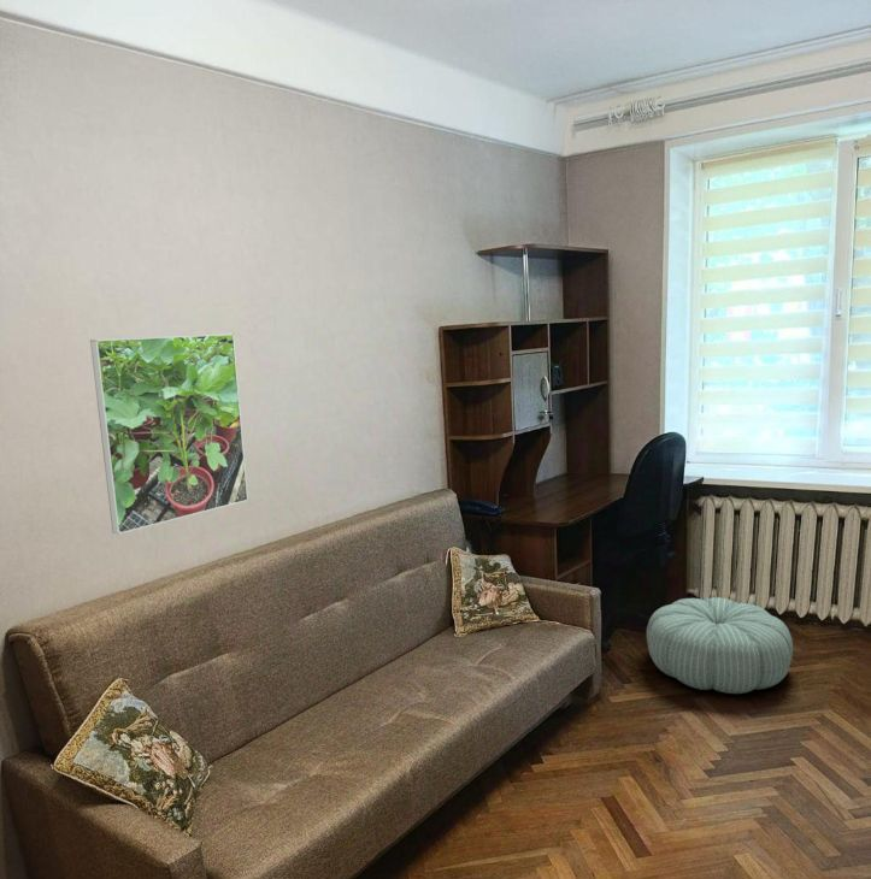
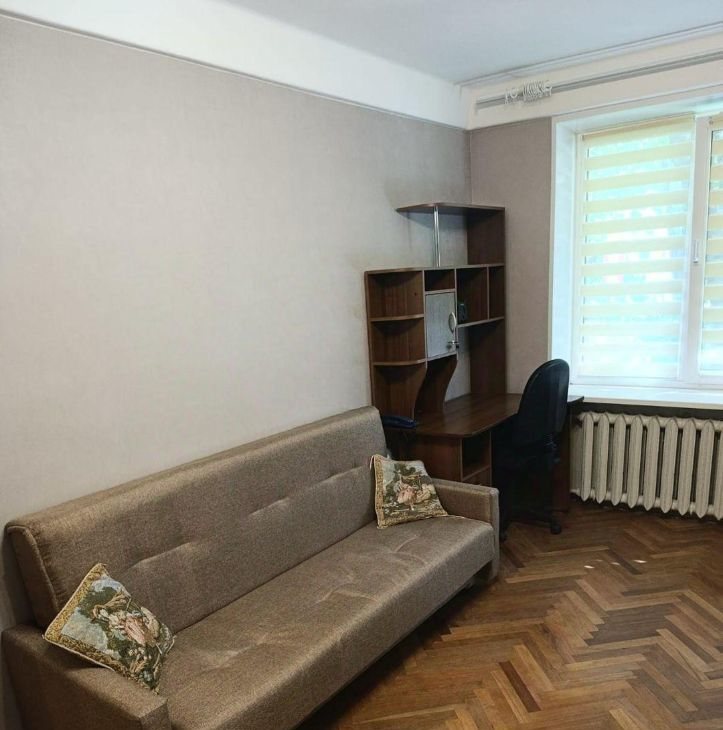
- pouf (717, 641)
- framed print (176, 427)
